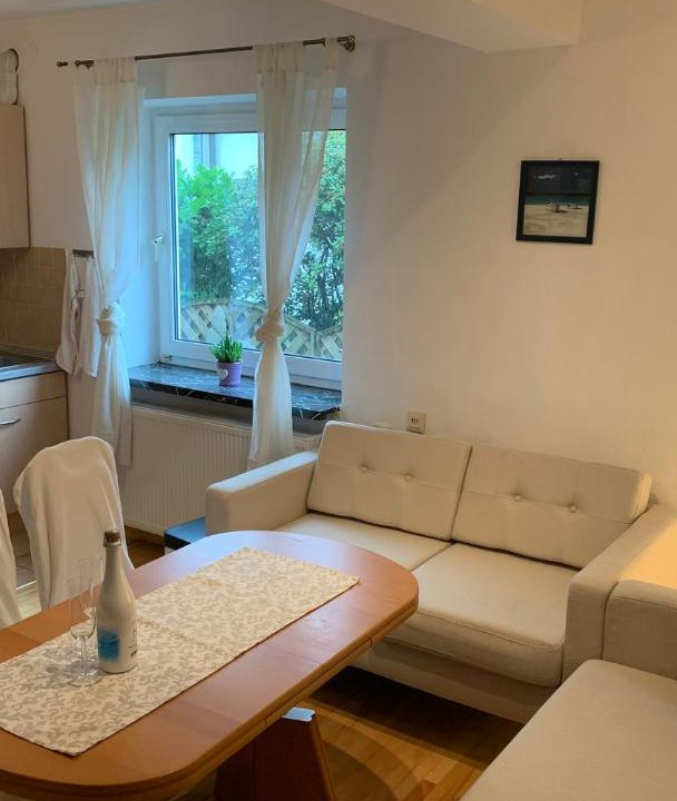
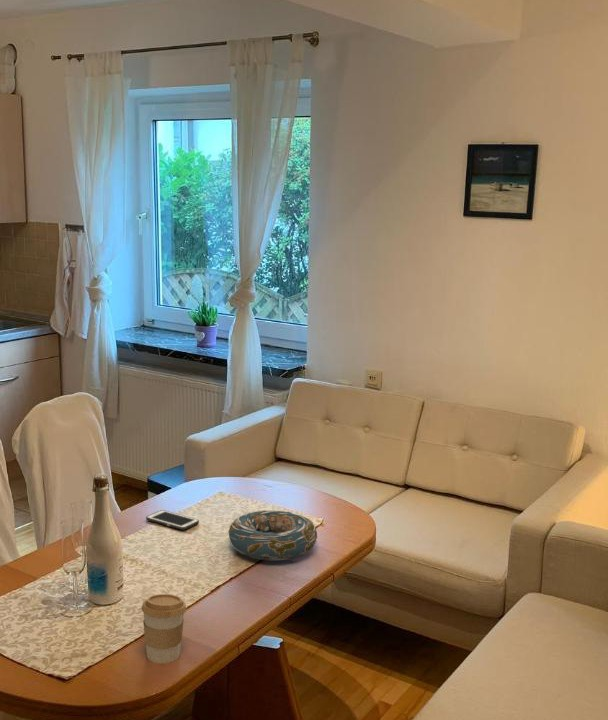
+ cell phone (172, 519)
+ decorative bowl (272, 534)
+ coffee cup (163, 626)
